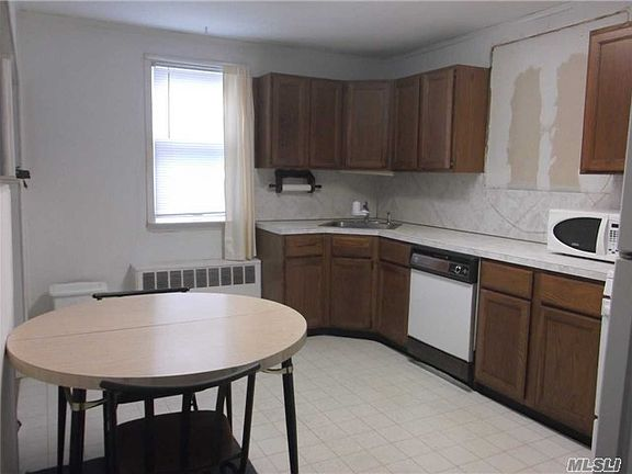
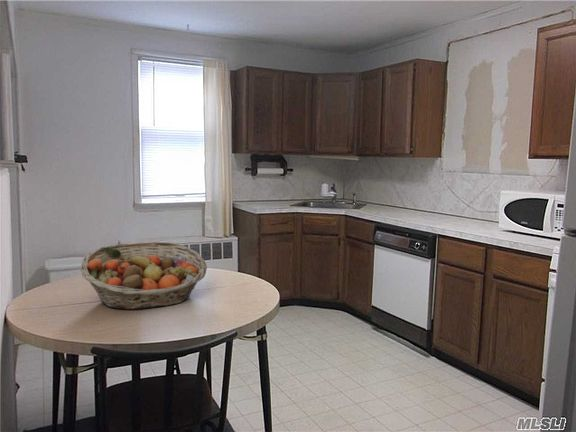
+ fruit basket (146, 273)
